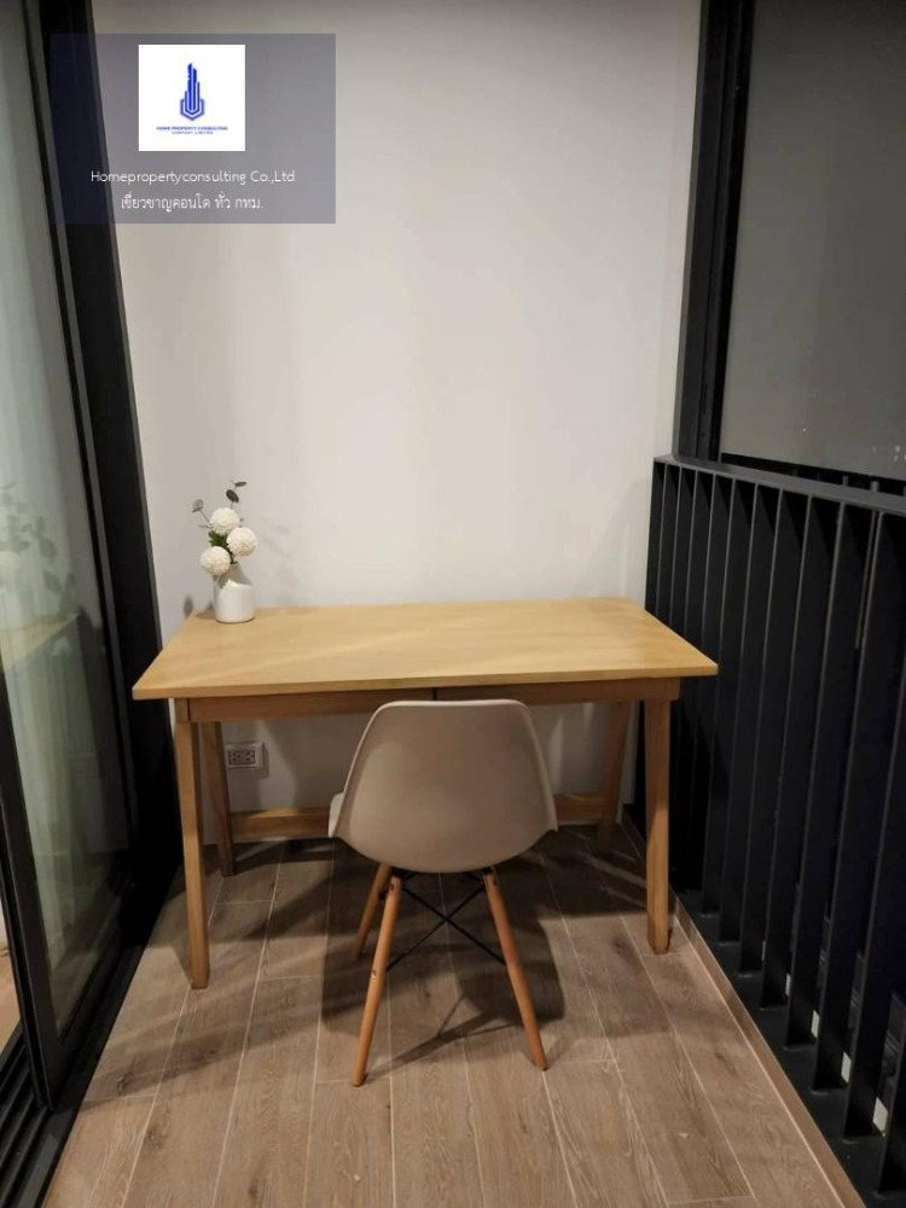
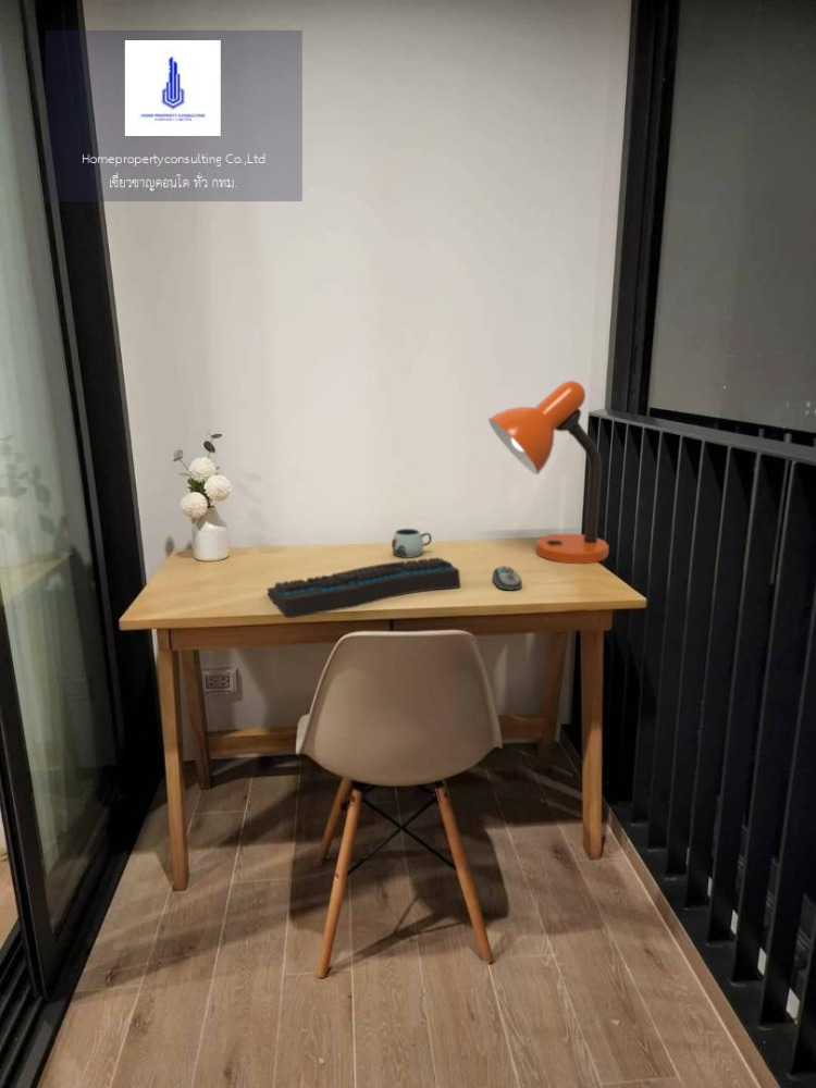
+ desk lamp (544, 466)
+ mug (411, 542)
+ computer mouse (506, 577)
+ keyboard (363, 577)
